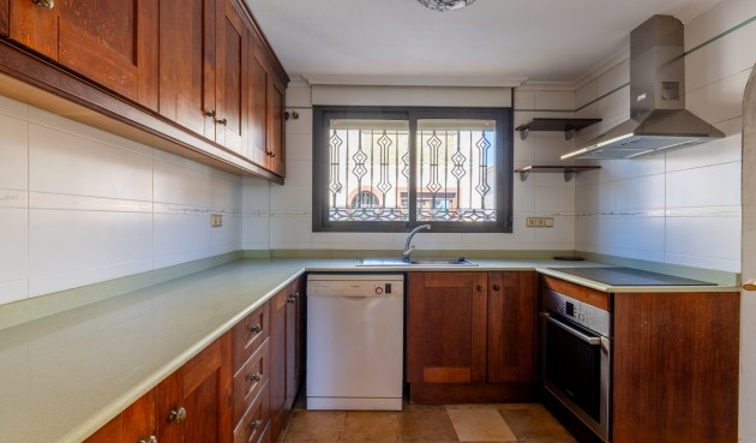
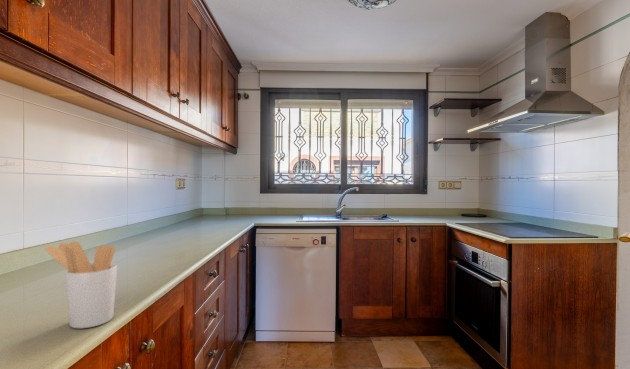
+ utensil holder (82, 280)
